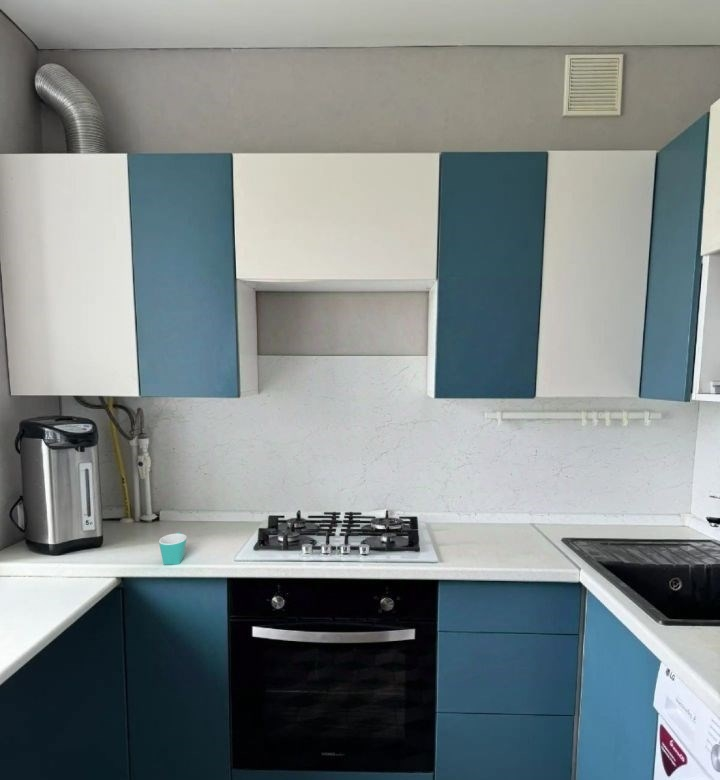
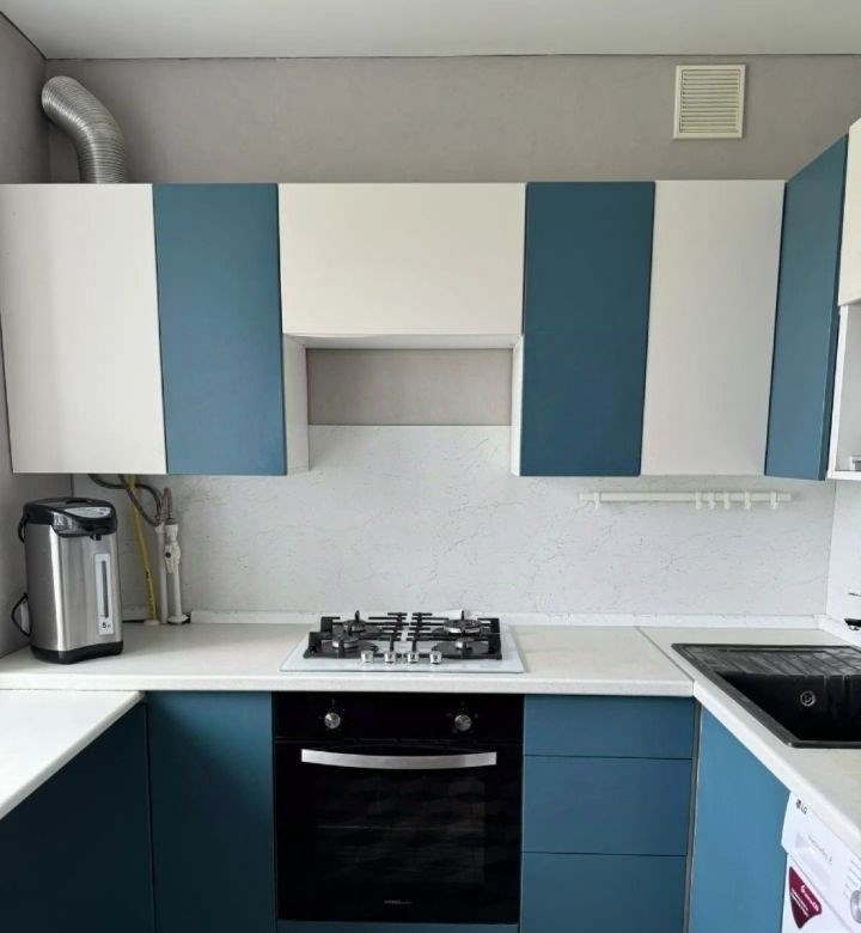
- mug (175, 547)
